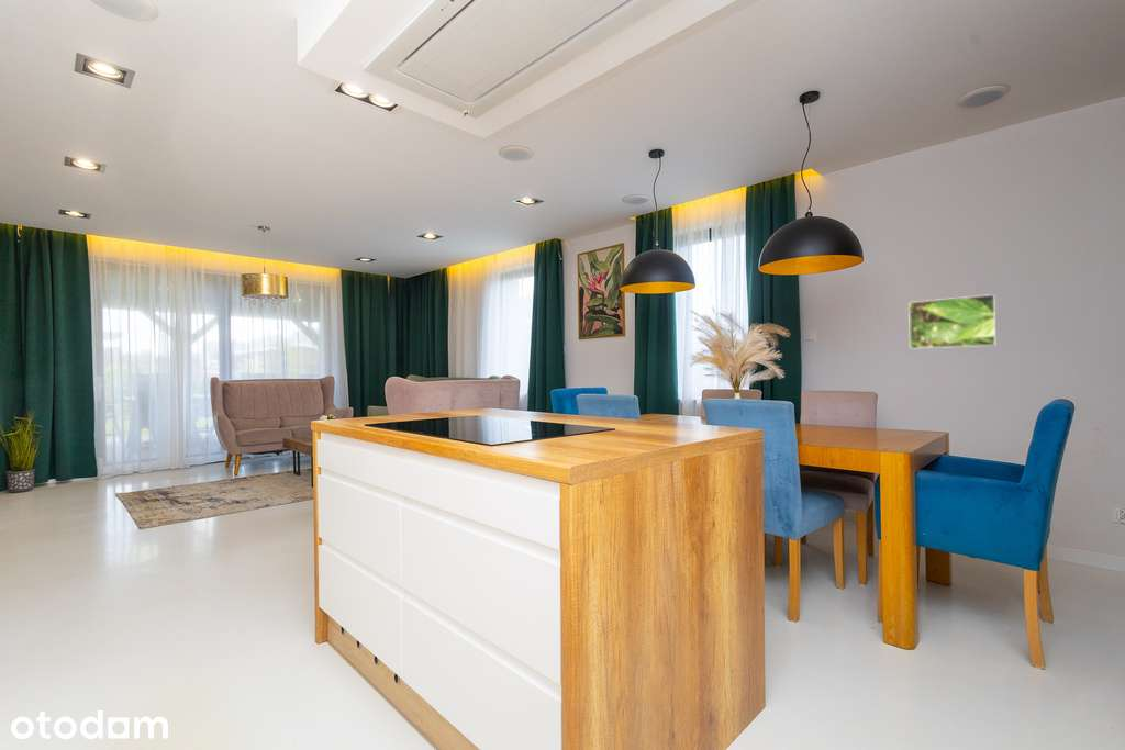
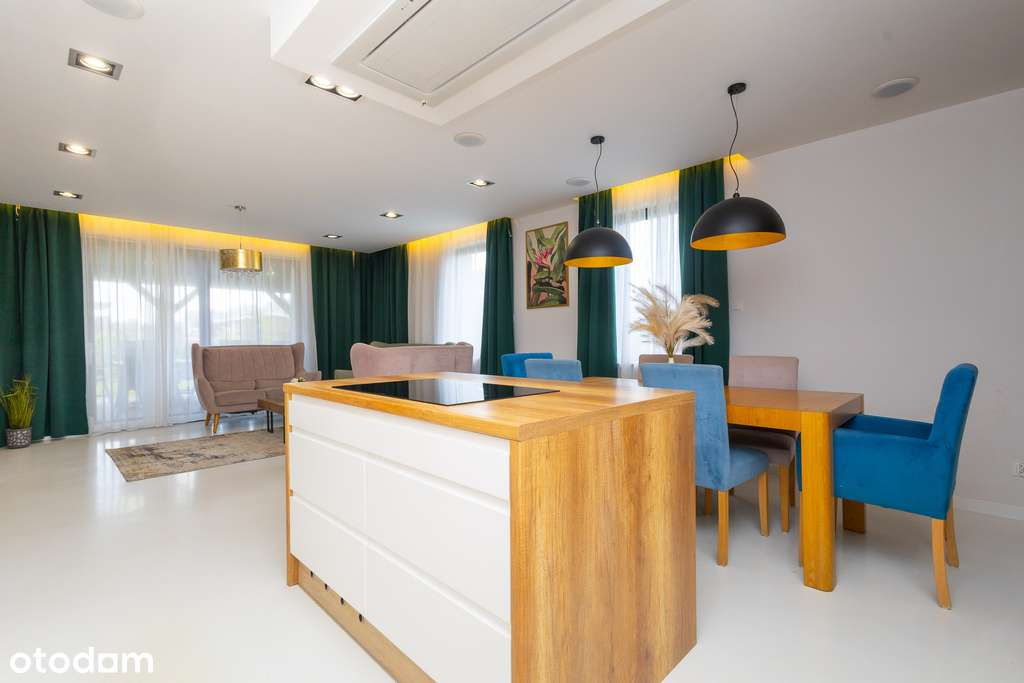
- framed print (950, 323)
